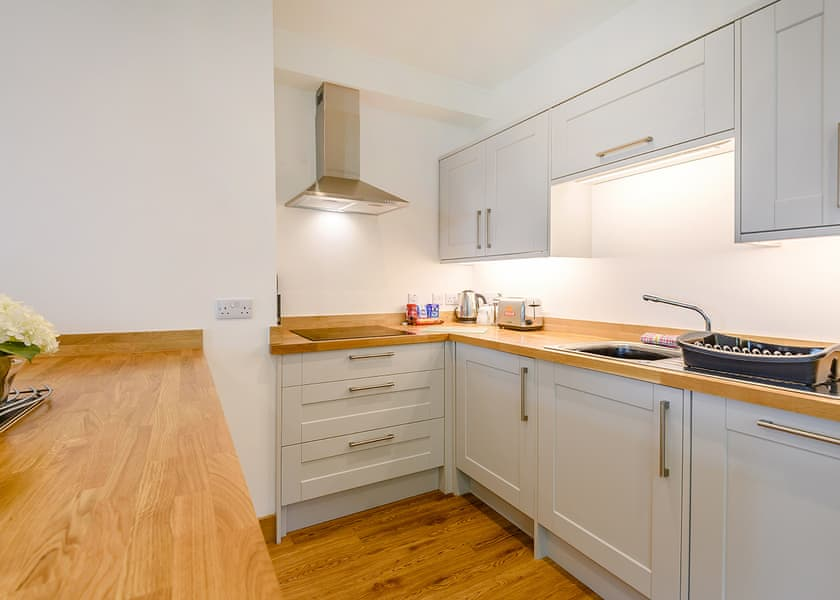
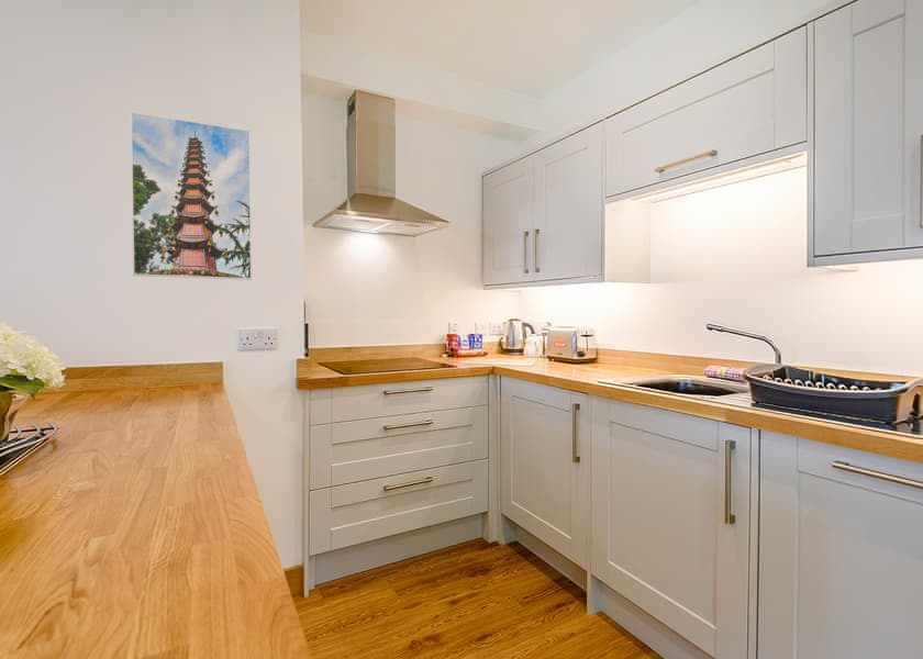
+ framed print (193, 200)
